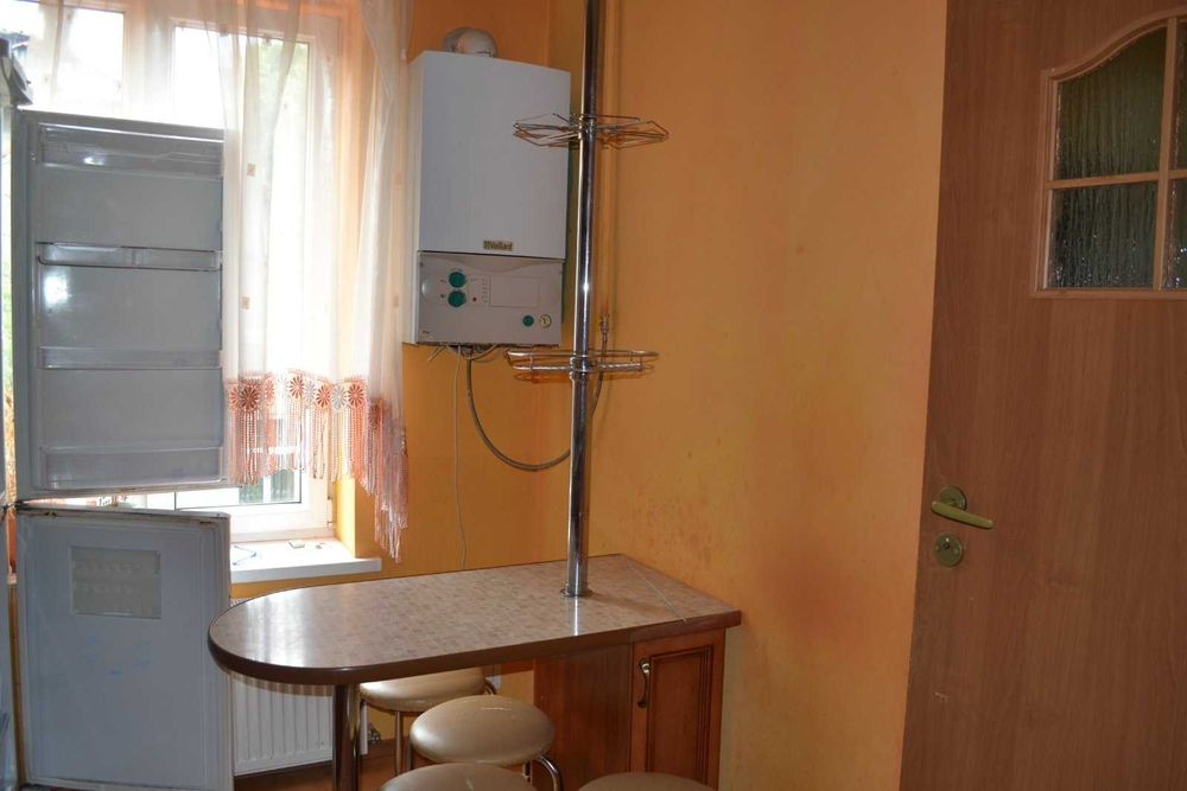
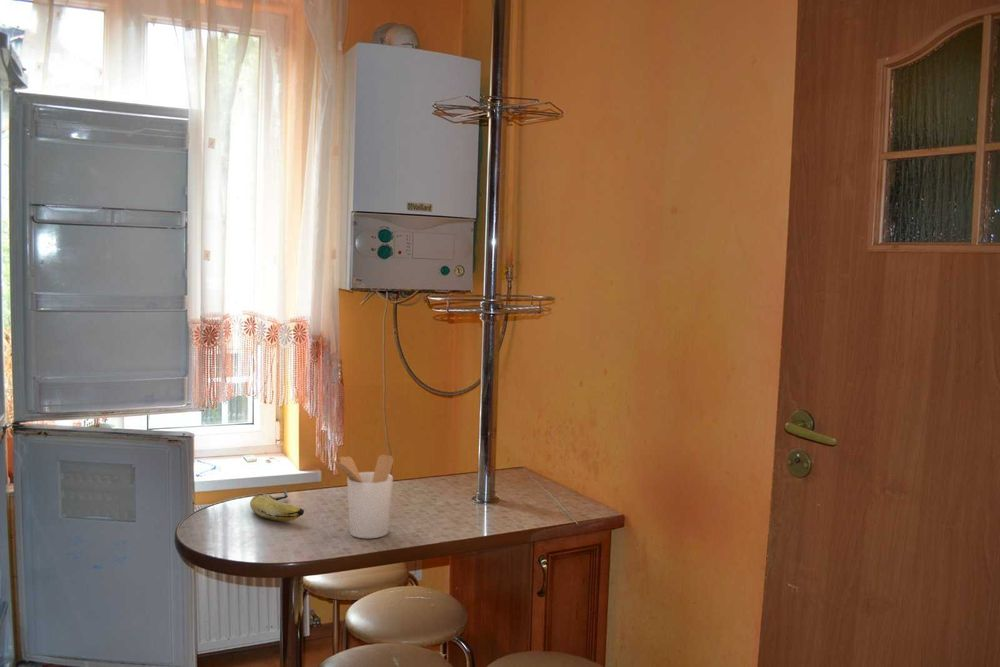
+ utensil holder (360, 493)
+ fruit (274, 503)
